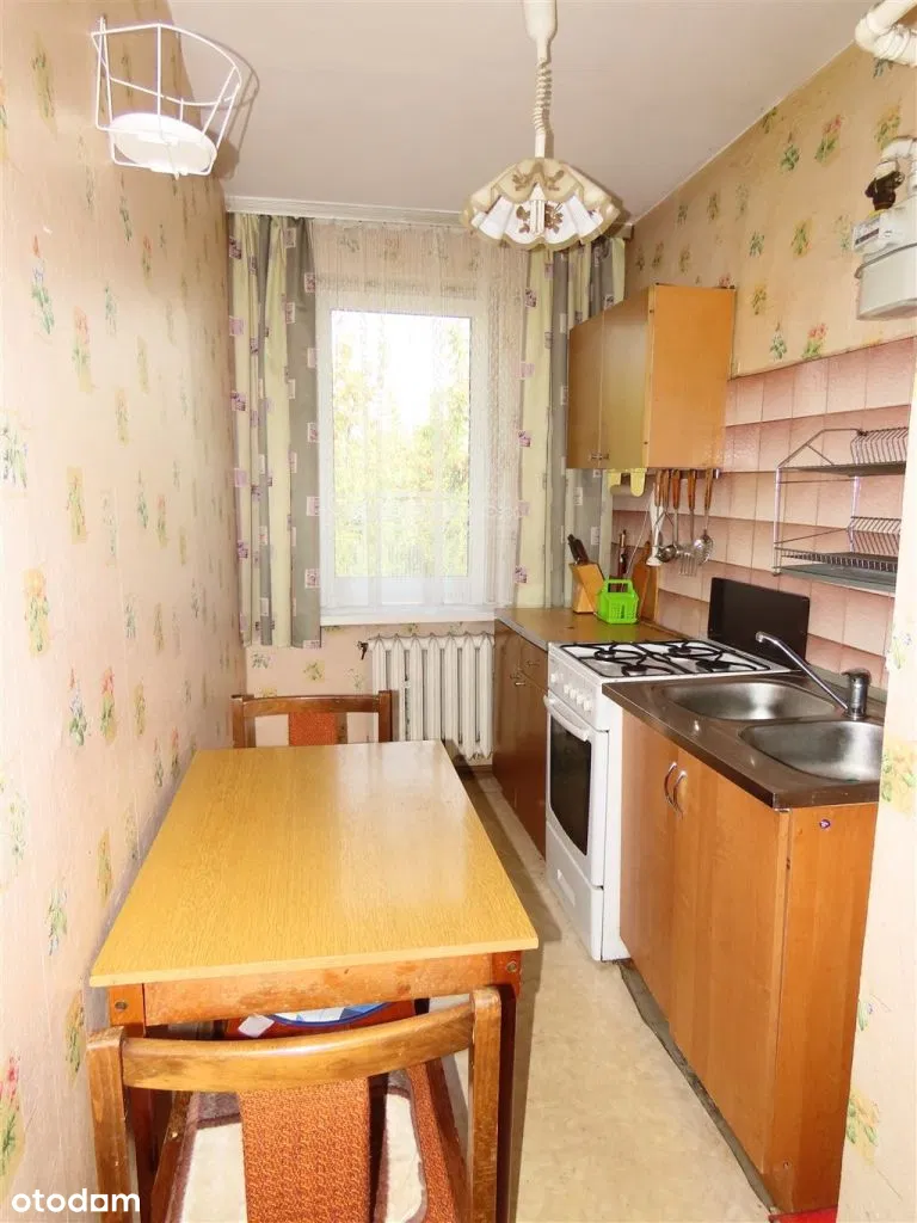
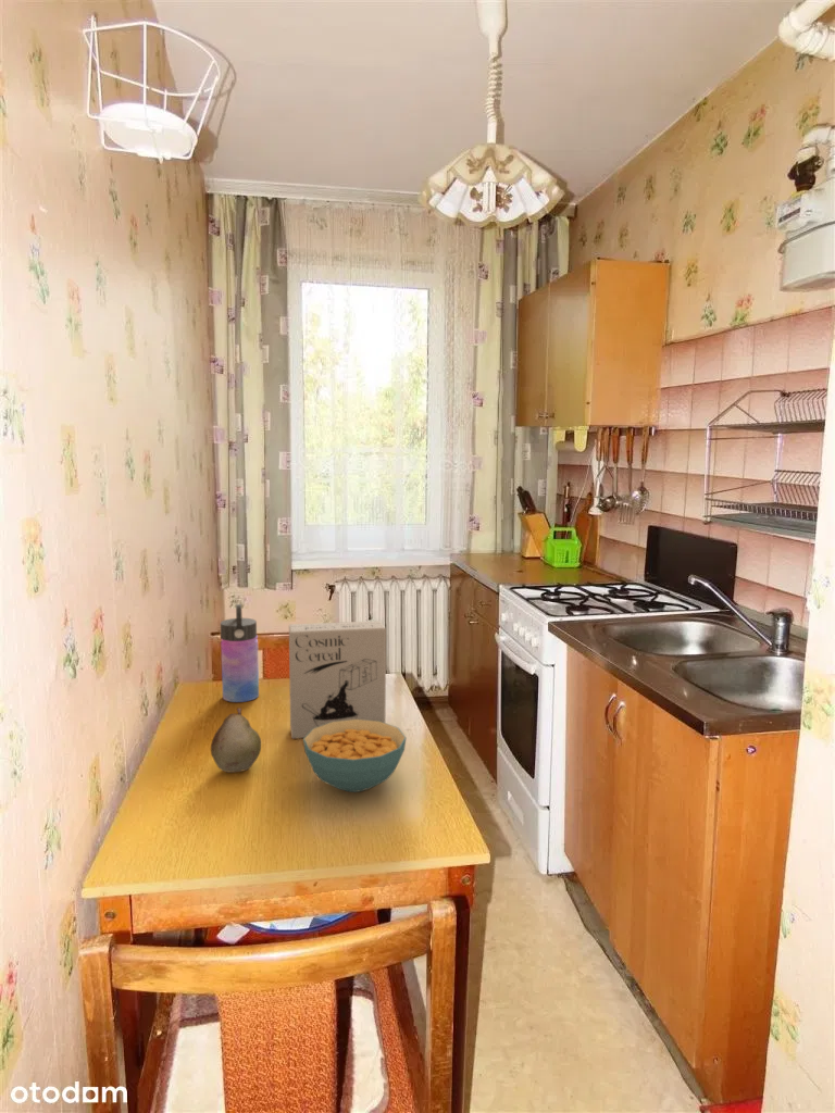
+ water bottle (239, 650)
+ cereal box (337, 678)
+ fruit (236, 740)
+ cereal bowl (354, 761)
